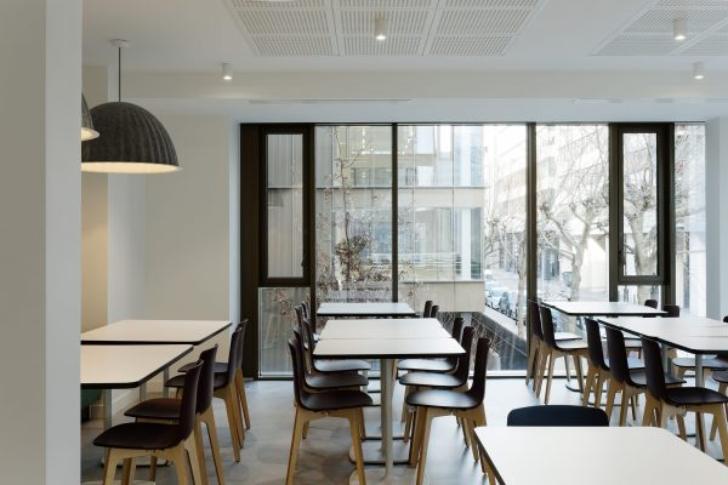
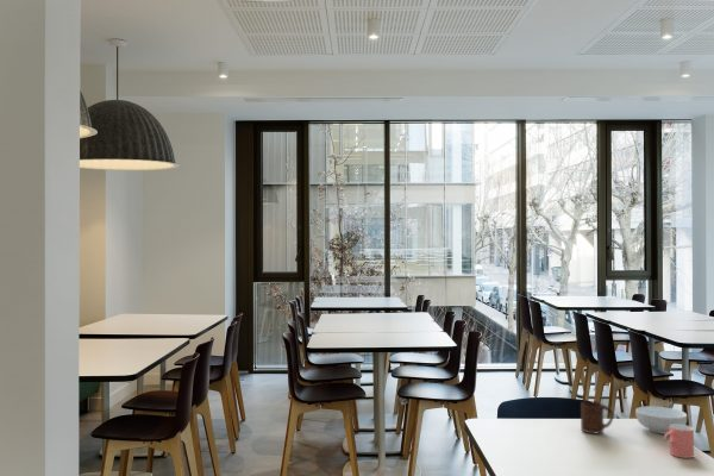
+ cup (595, 416)
+ cereal bowl (660, 420)
+ cup (677, 440)
